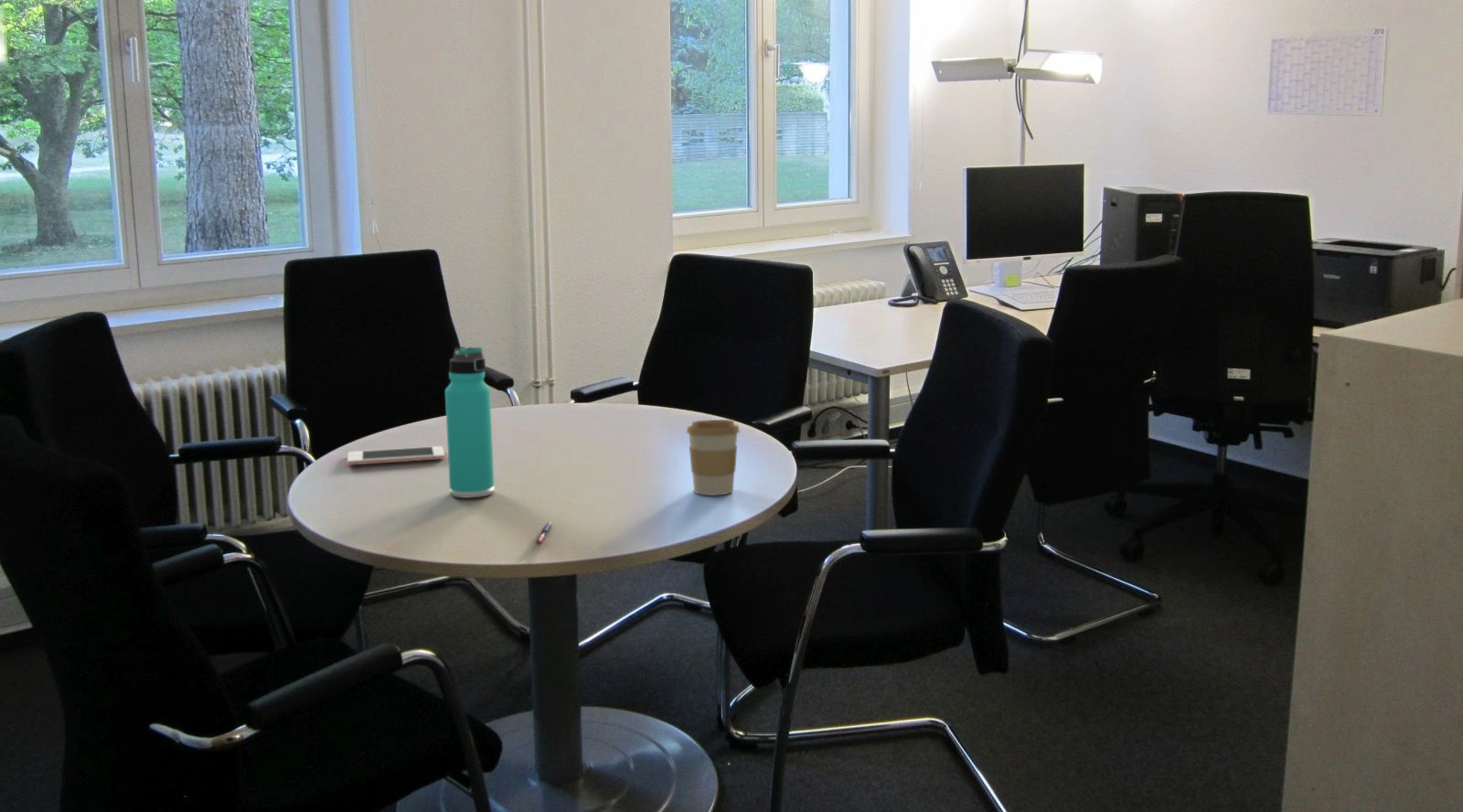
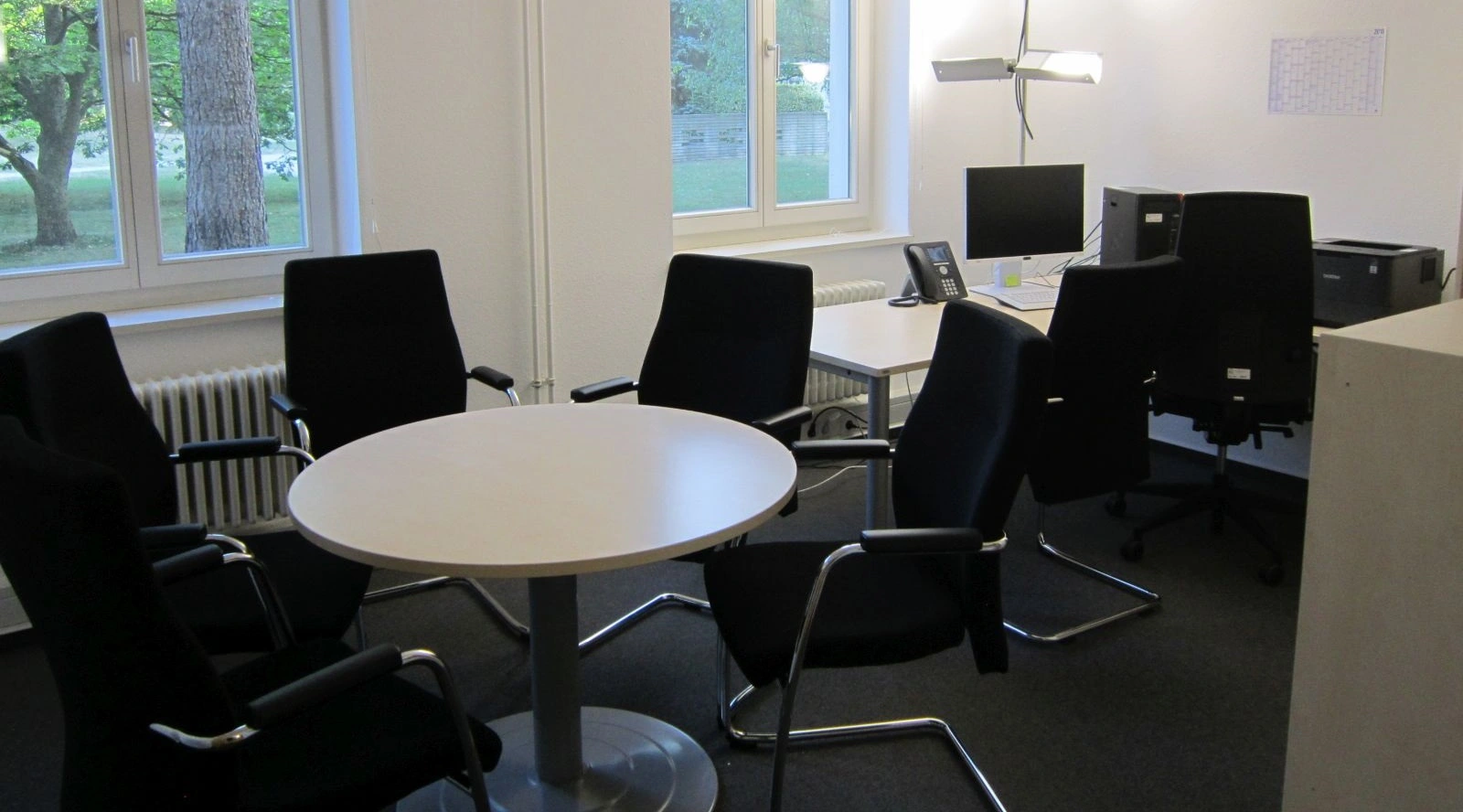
- thermos bottle (468, 421)
- pen (544, 531)
- cell phone (396, 455)
- coffee cup (713, 454)
